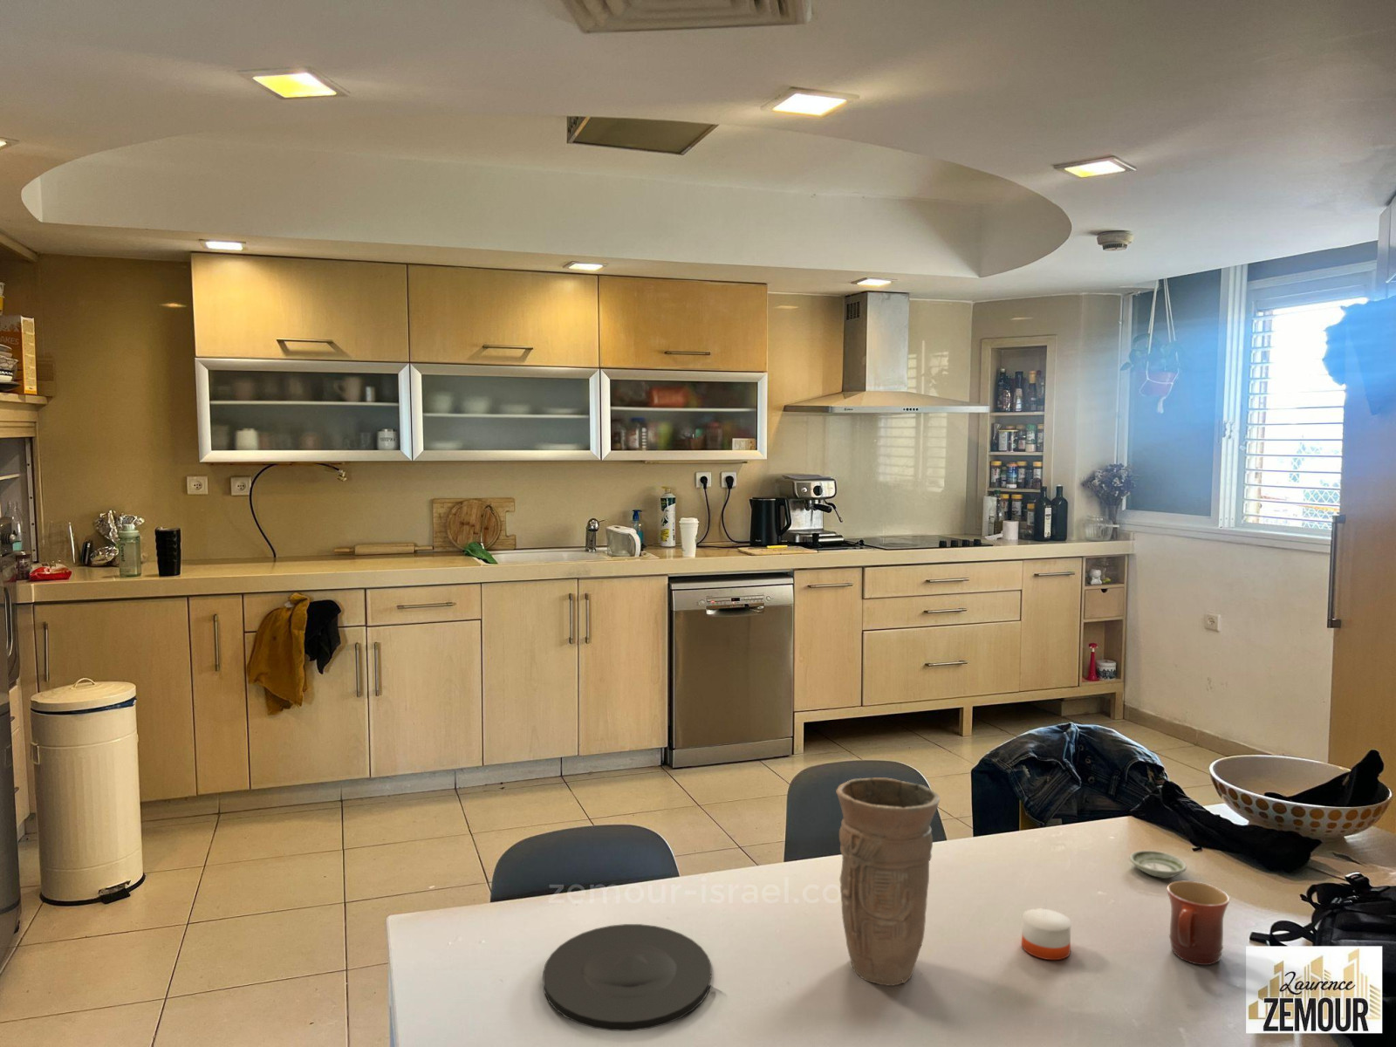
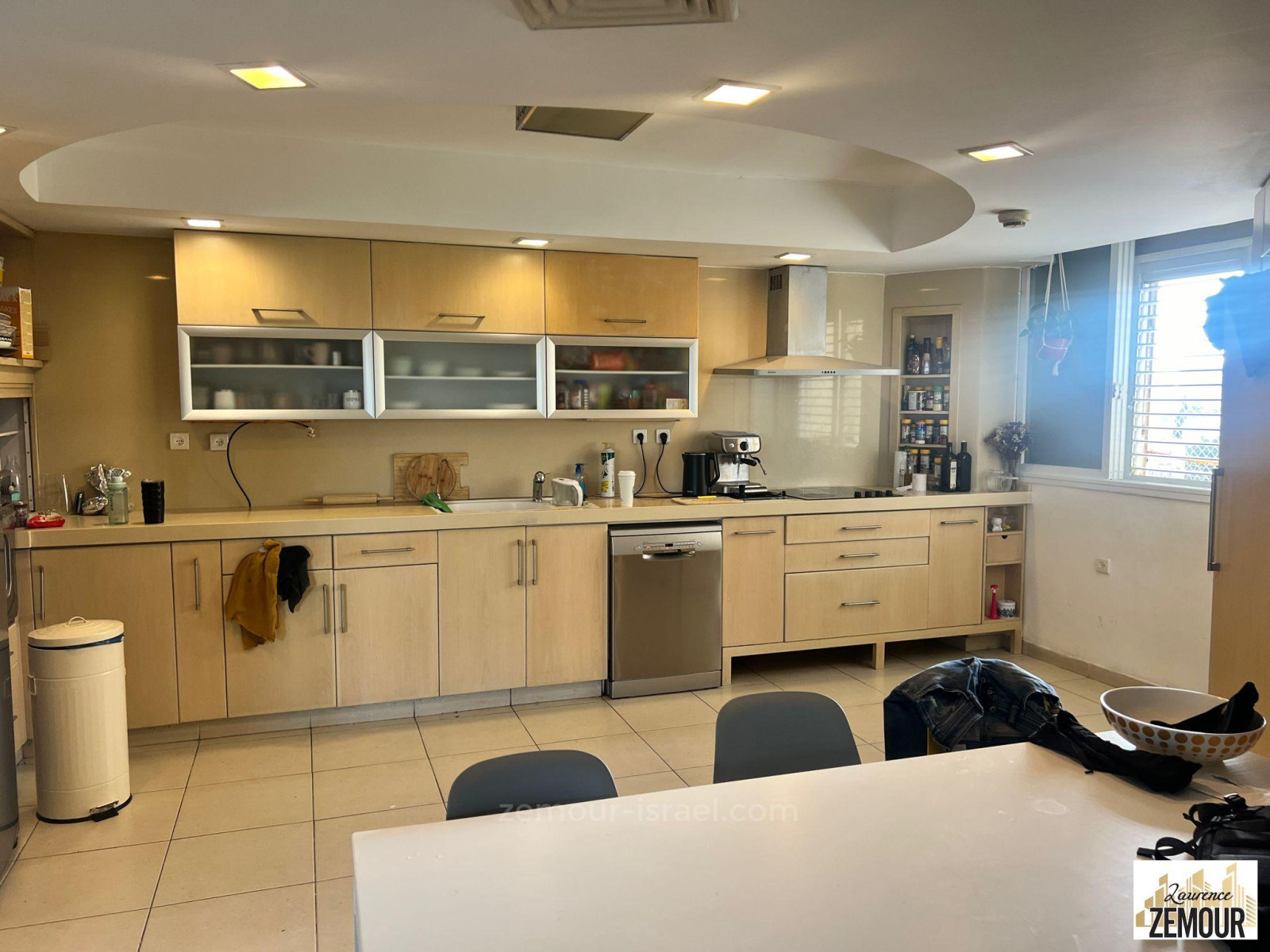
- saucer (1157, 867)
- mug (1194, 927)
- plate (628, 966)
- vase (886, 880)
- candle (1046, 917)
